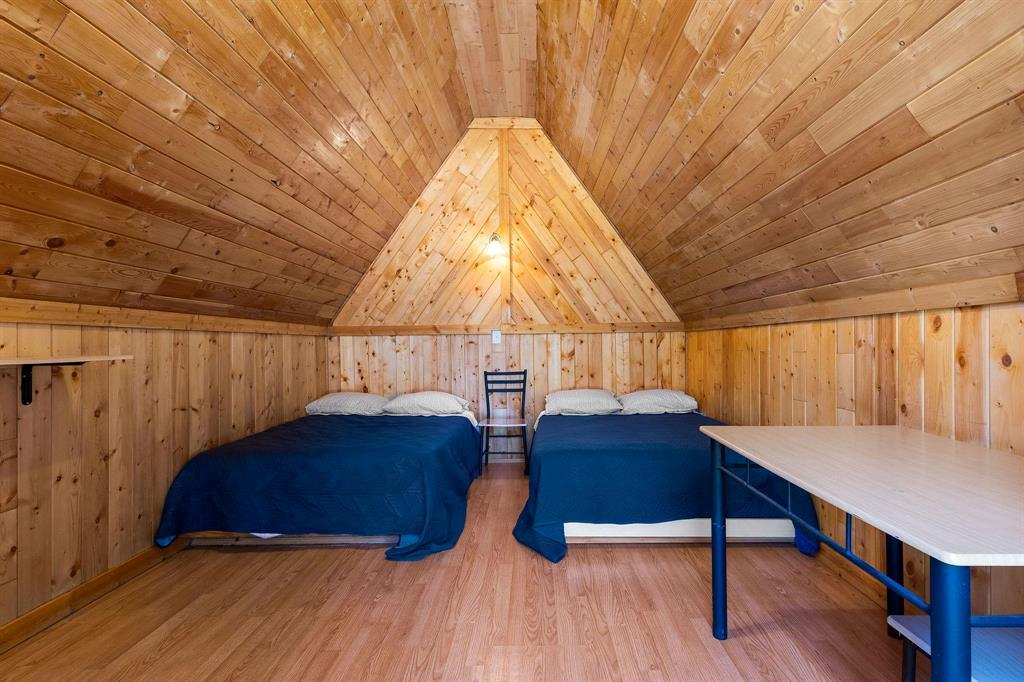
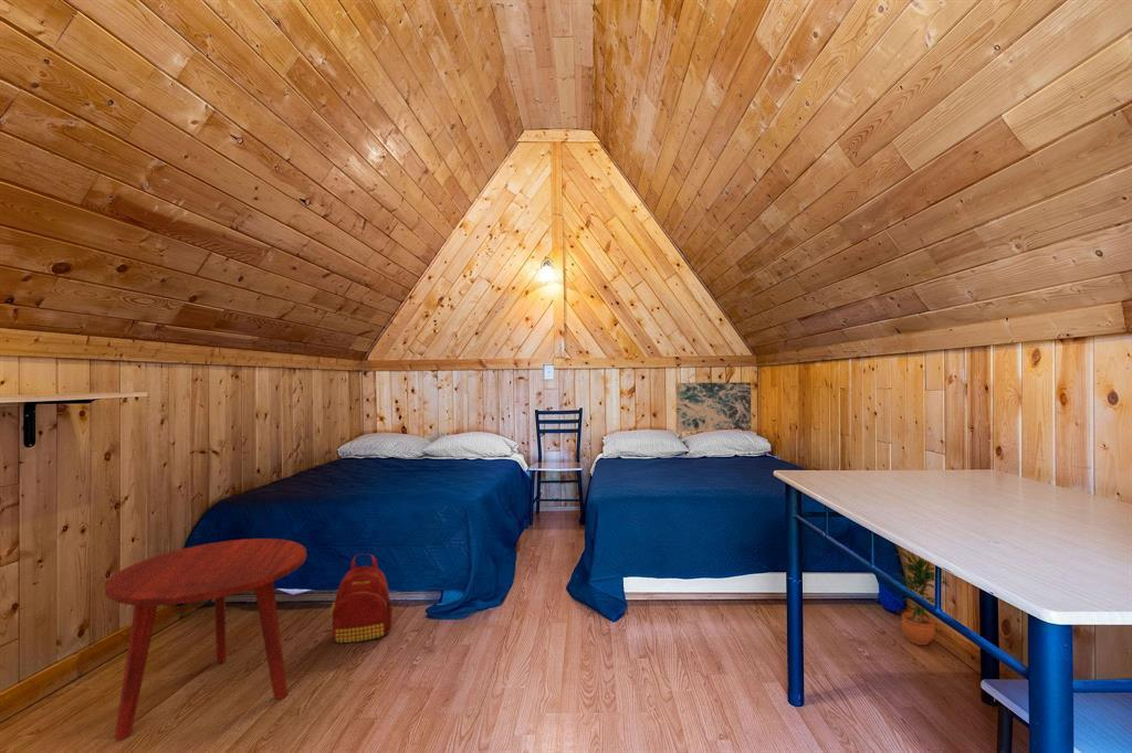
+ potted plant (923, 595)
+ side table (216, 628)
+ backpack (360, 596)
+ wall art (713, 406)
